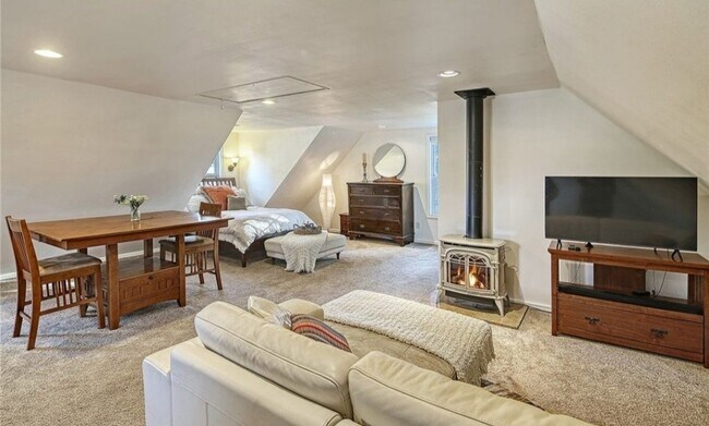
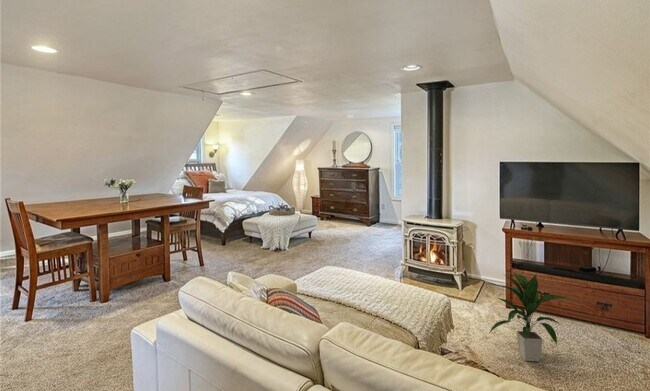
+ indoor plant (525, 314)
